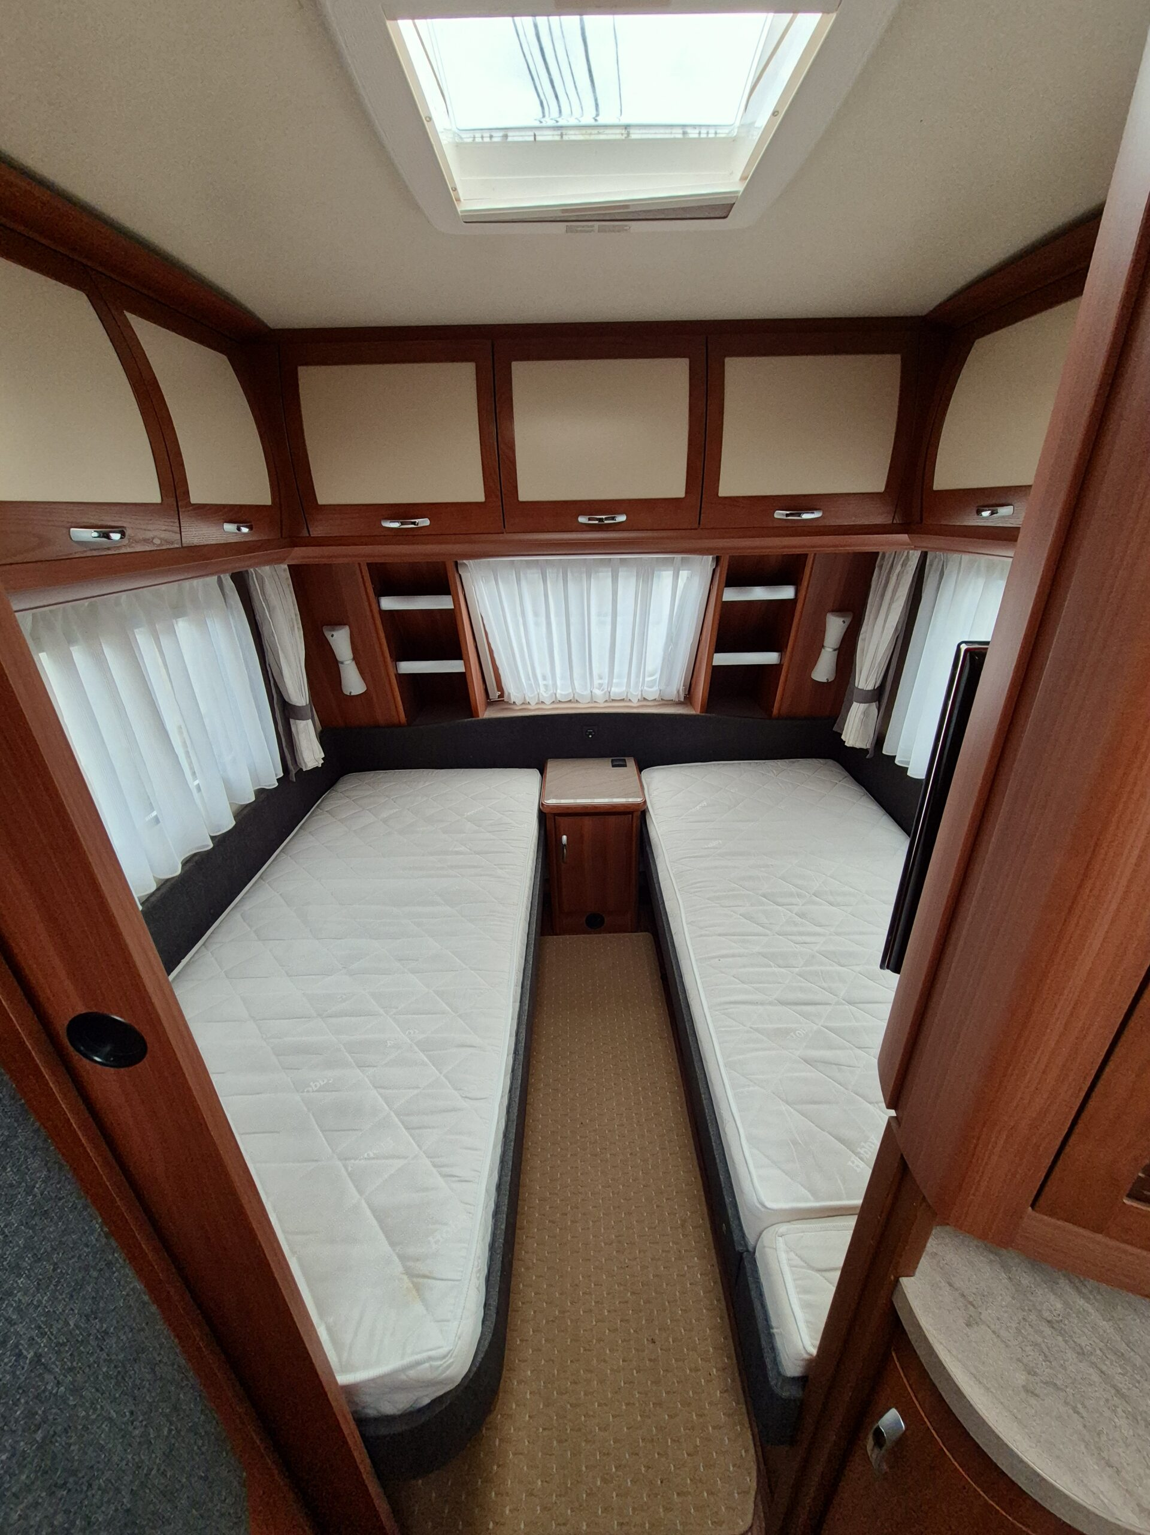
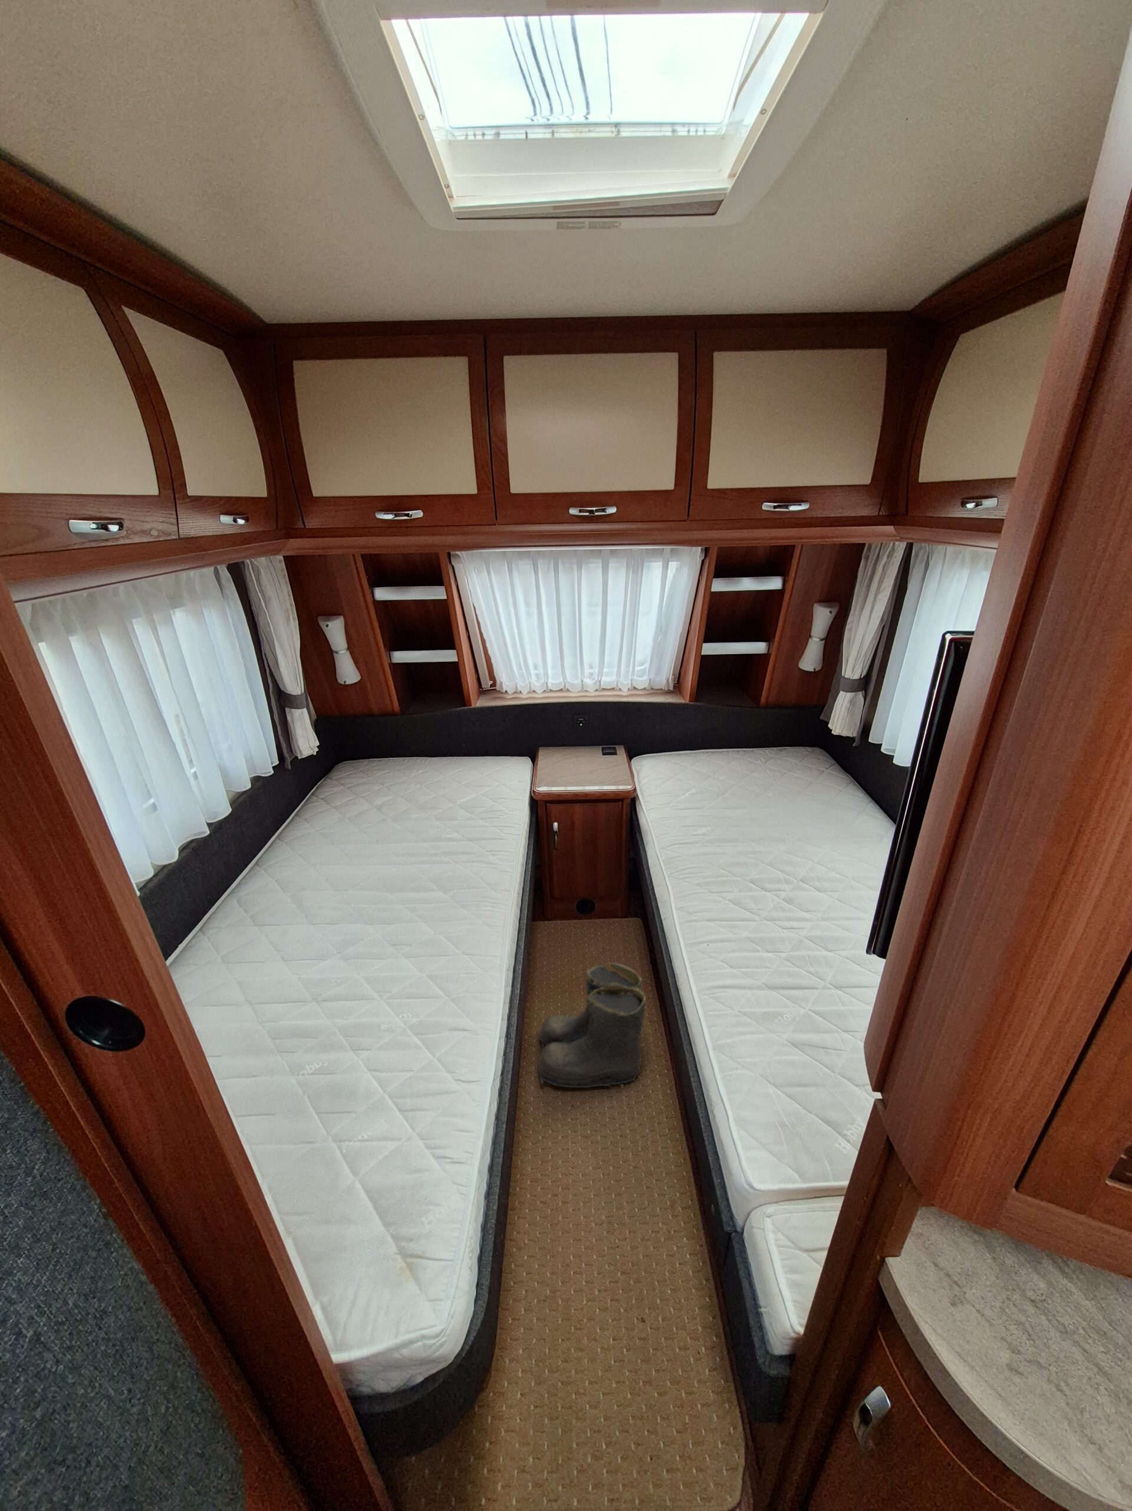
+ boots (589, 1021)
